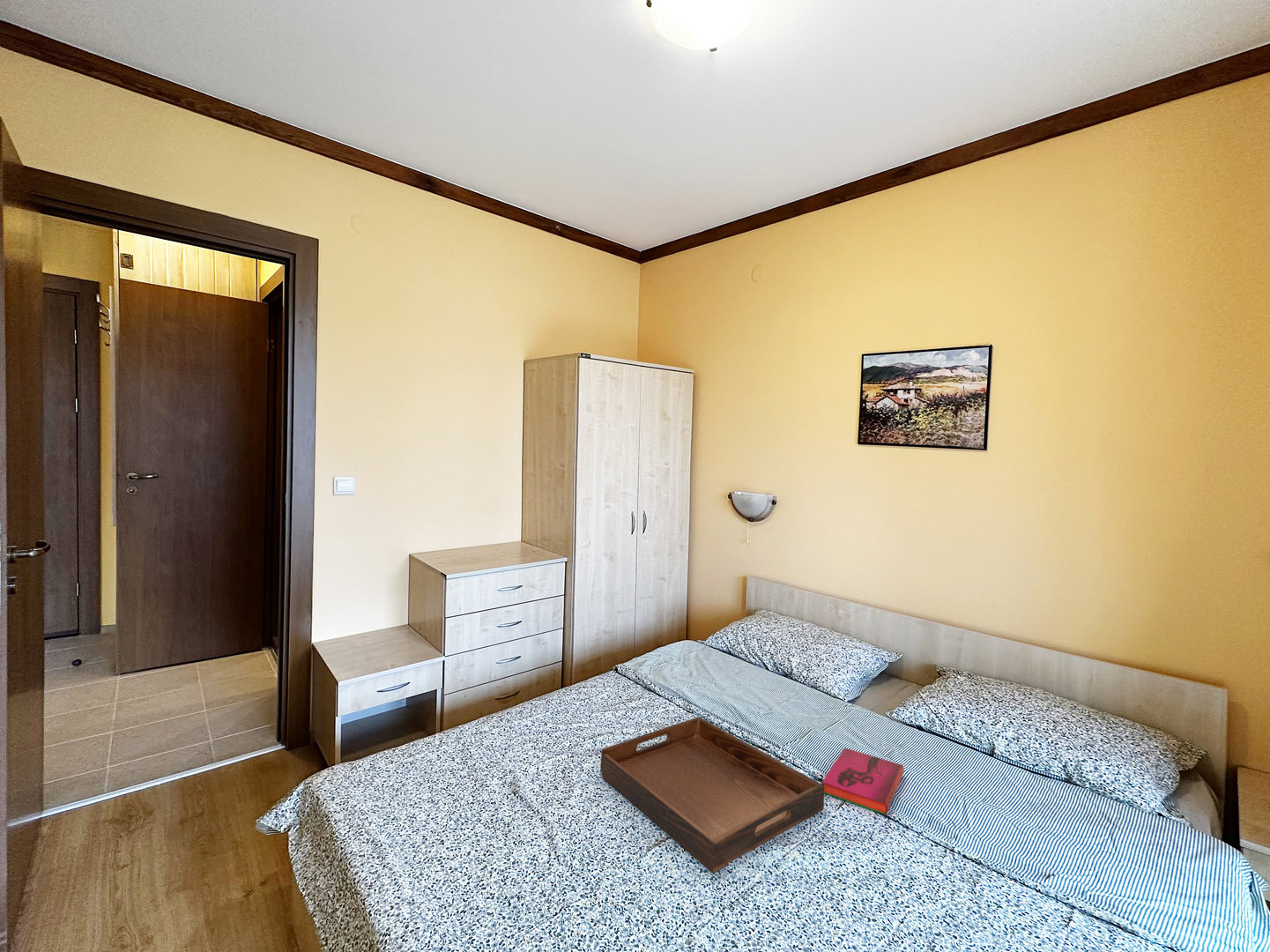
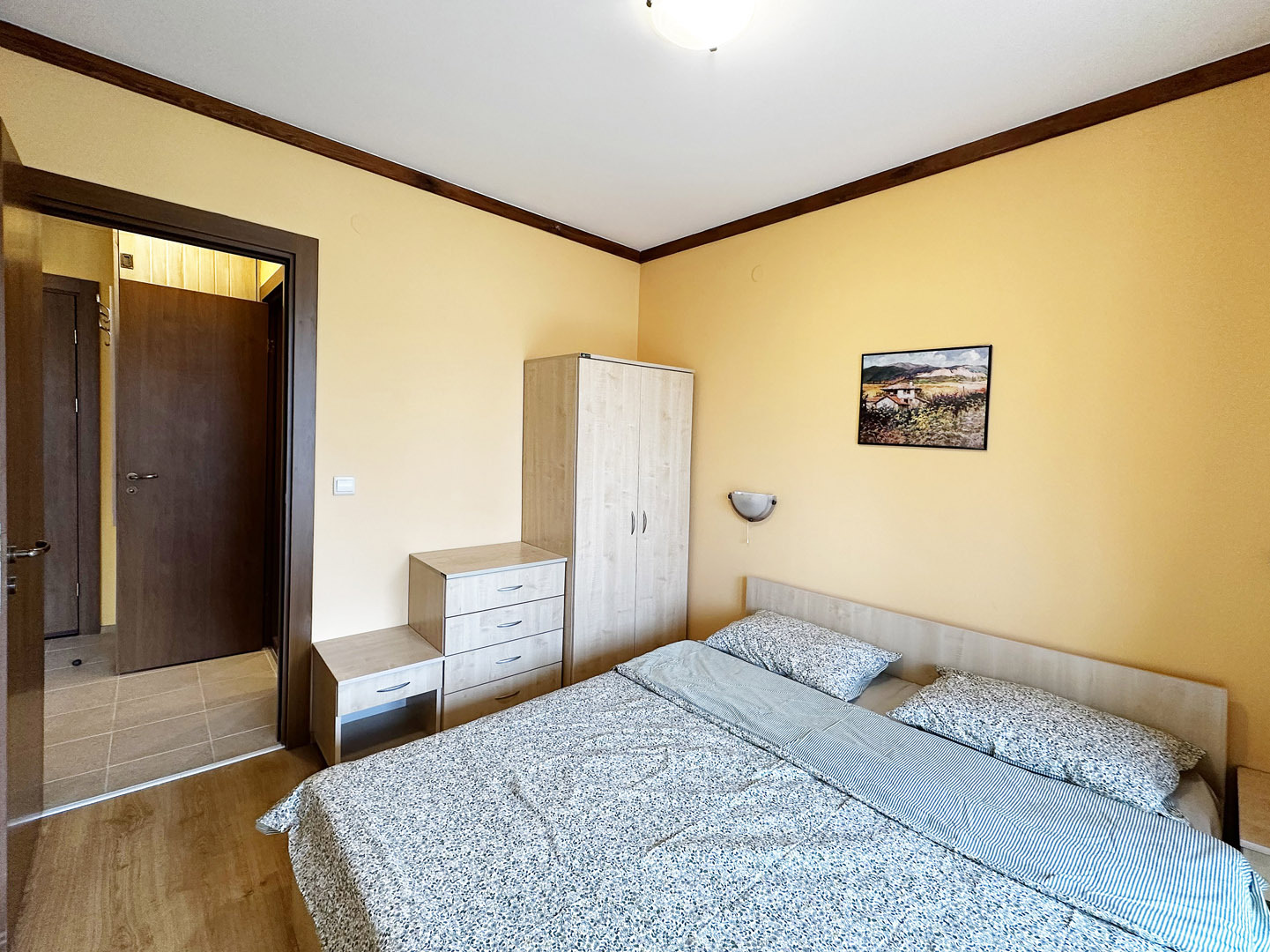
- serving tray (704, 778)
- hardback book (864, 778)
